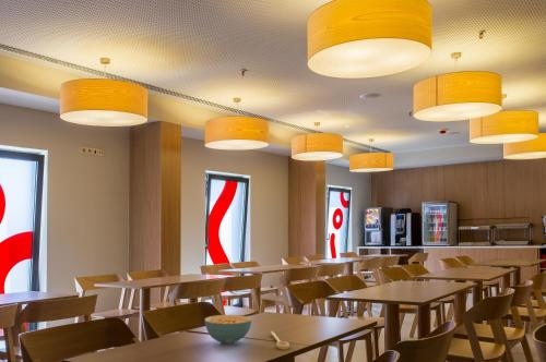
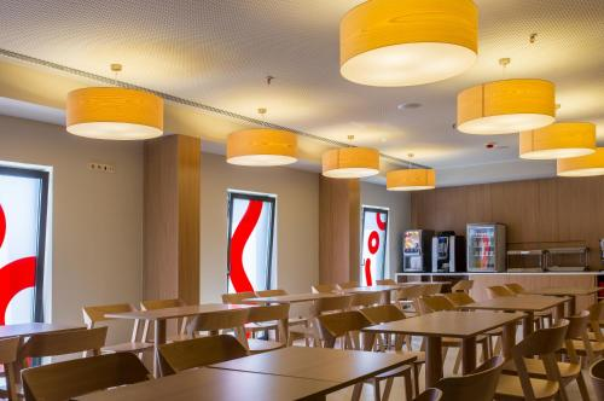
- spoon (277, 339)
- cereal bowl (227, 330)
